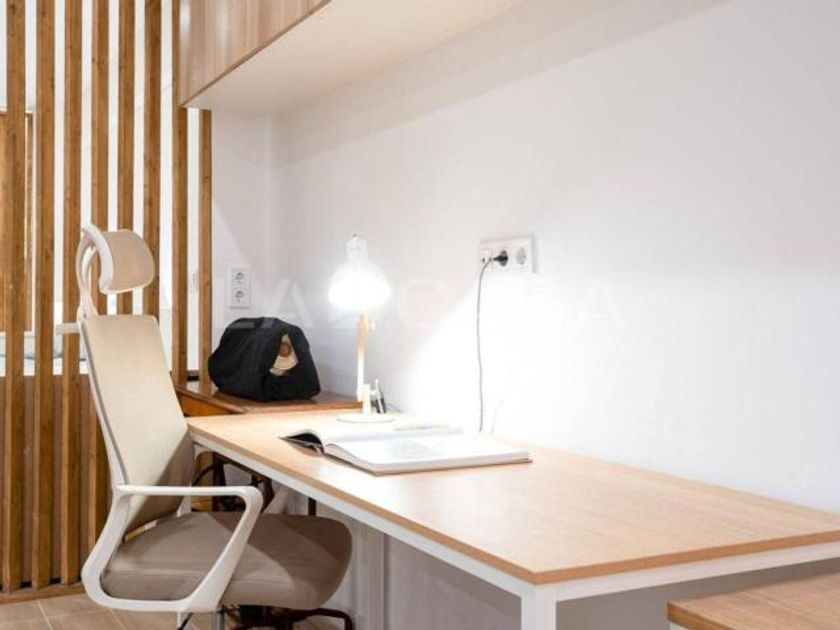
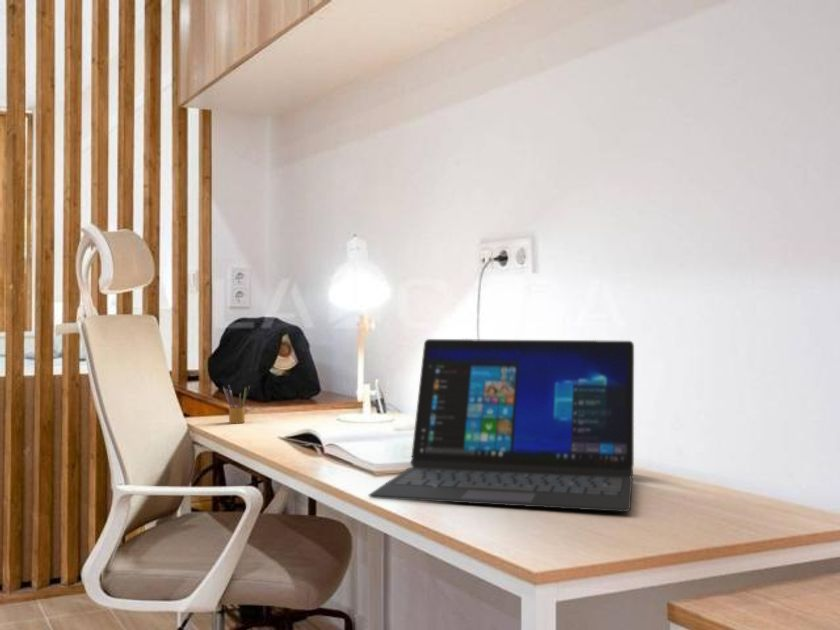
+ laptop (512, 412)
+ pencil box (238, 403)
